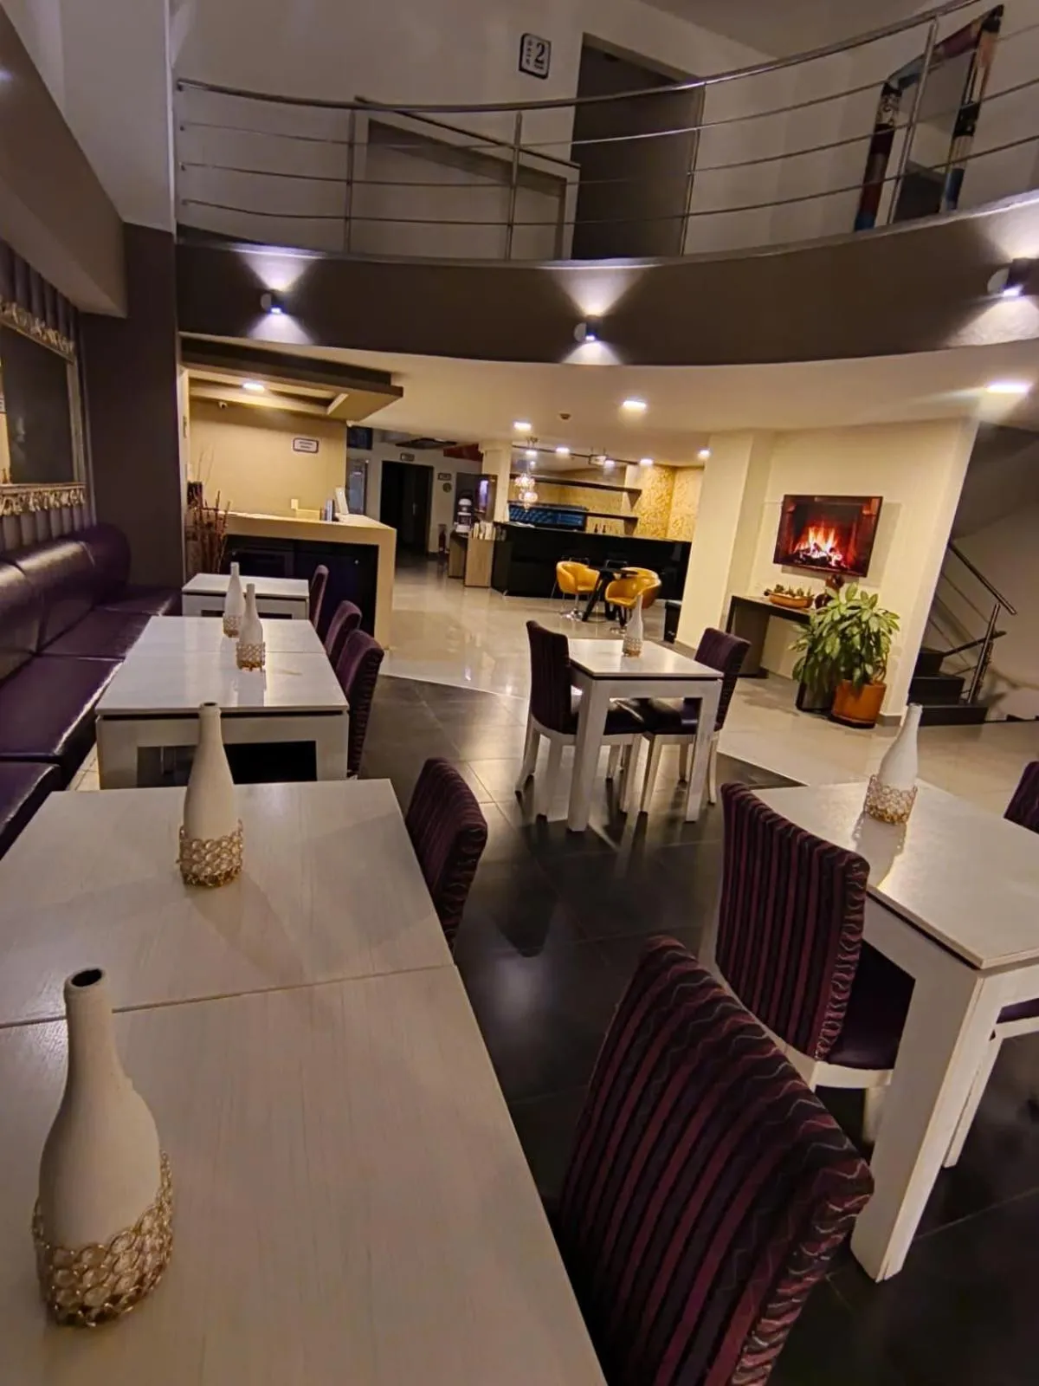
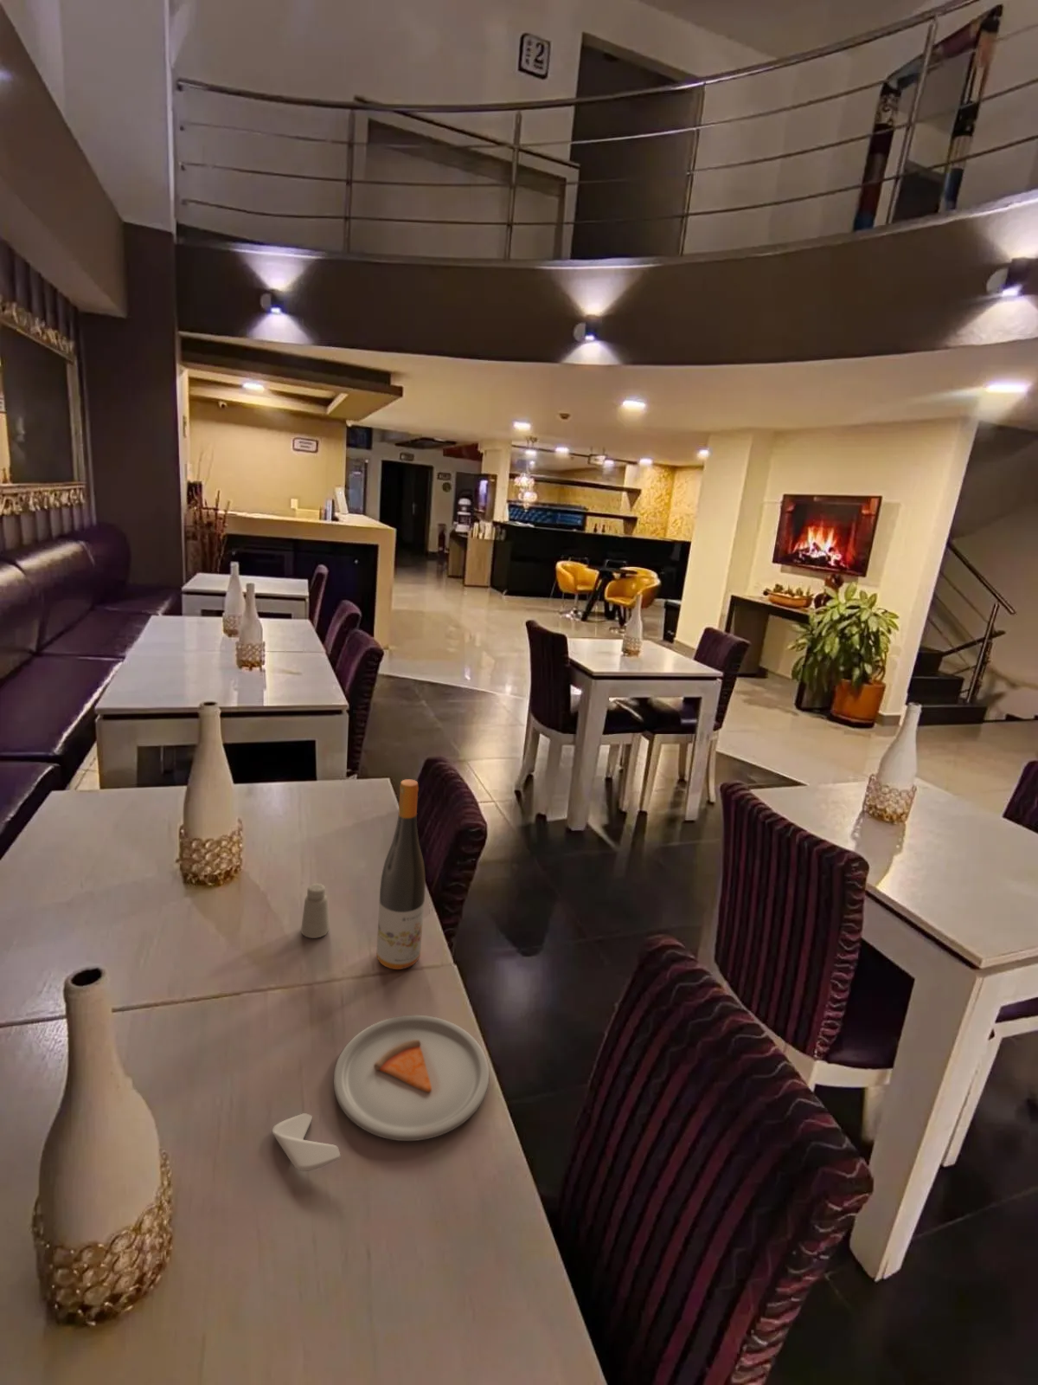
+ wine bottle (403, 871)
+ saltshaker (316, 908)
+ dinner plate (387, 1085)
